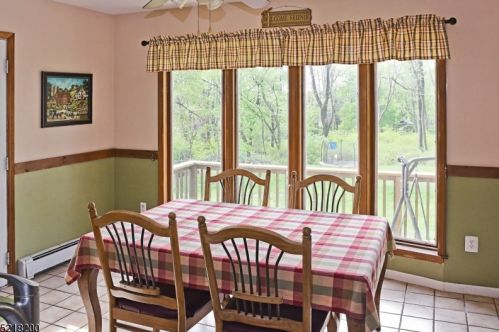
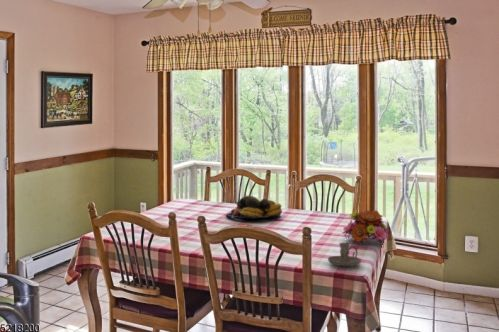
+ candle holder (346, 253)
+ flower bouquet (367, 225)
+ fruit bowl (253, 205)
